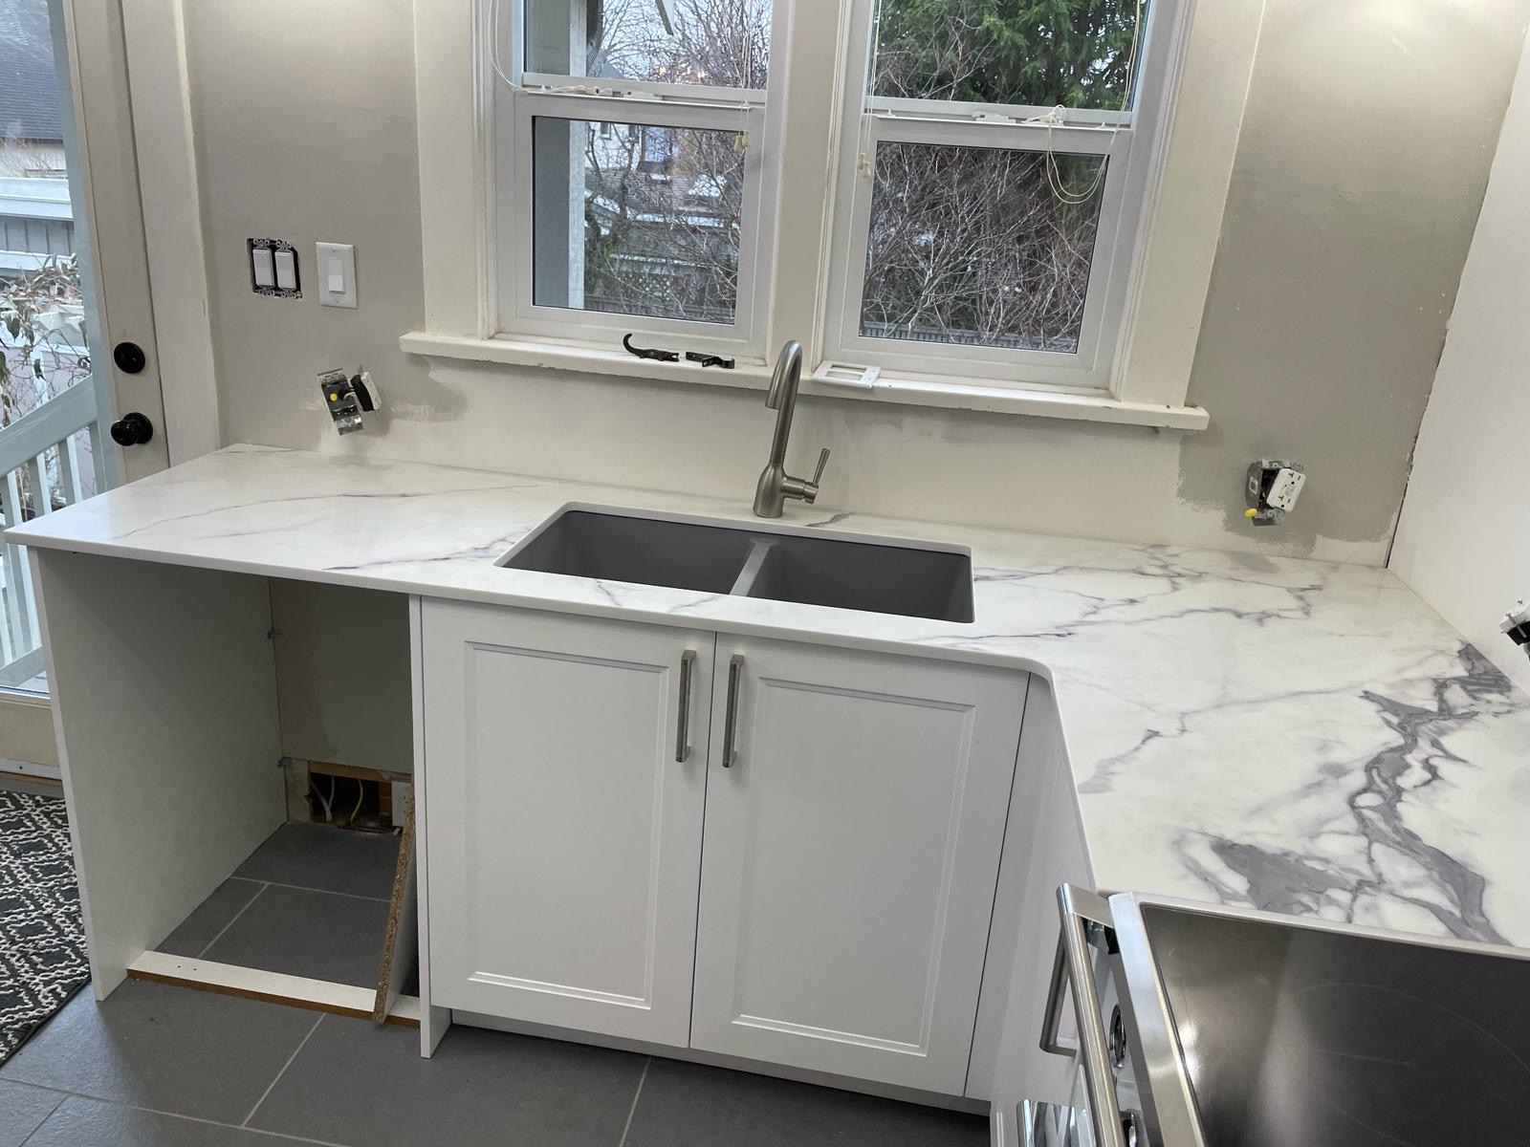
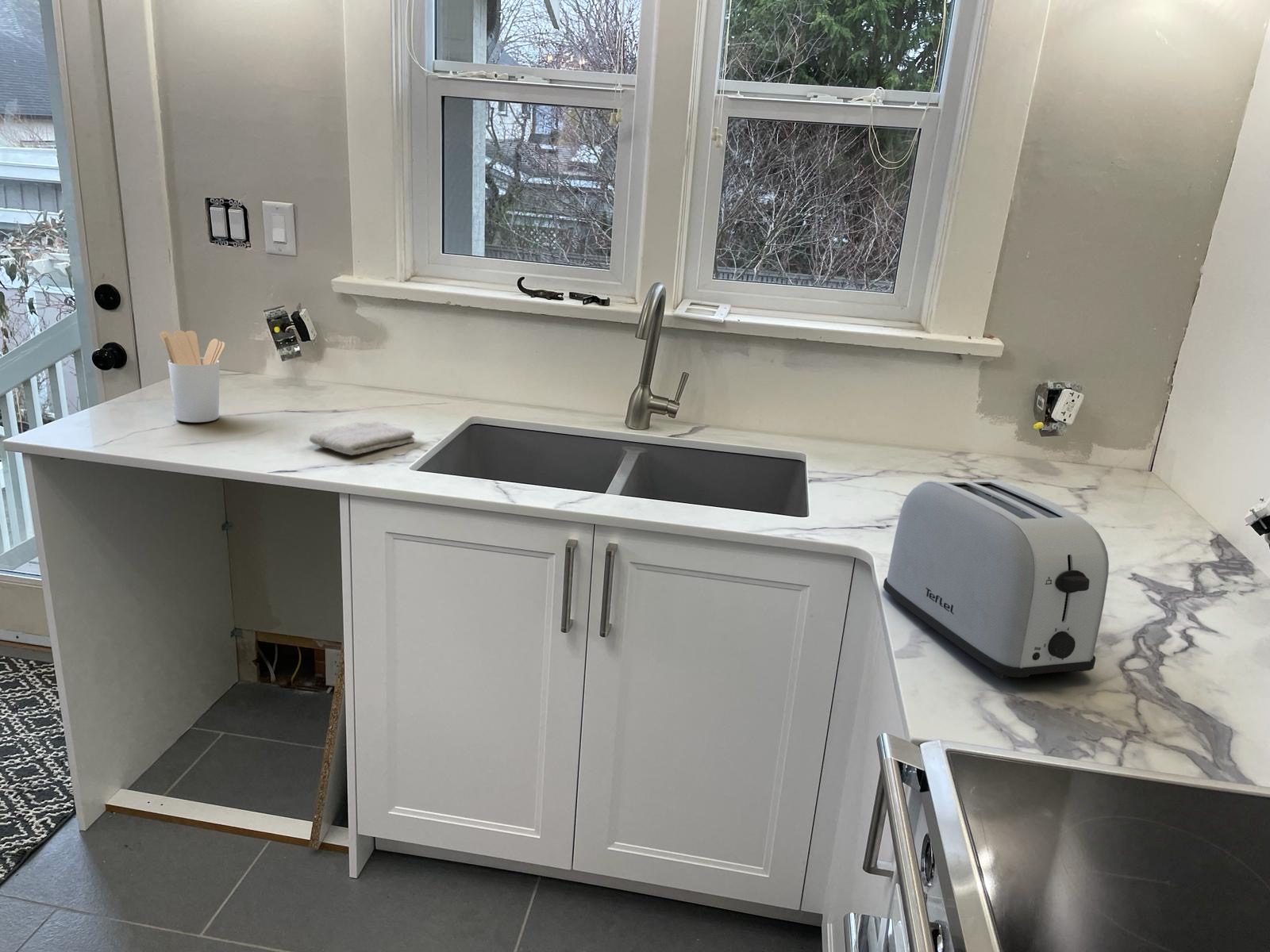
+ washcloth (364, 436)
+ toaster (995, 567)
+ utensil holder (190, 374)
